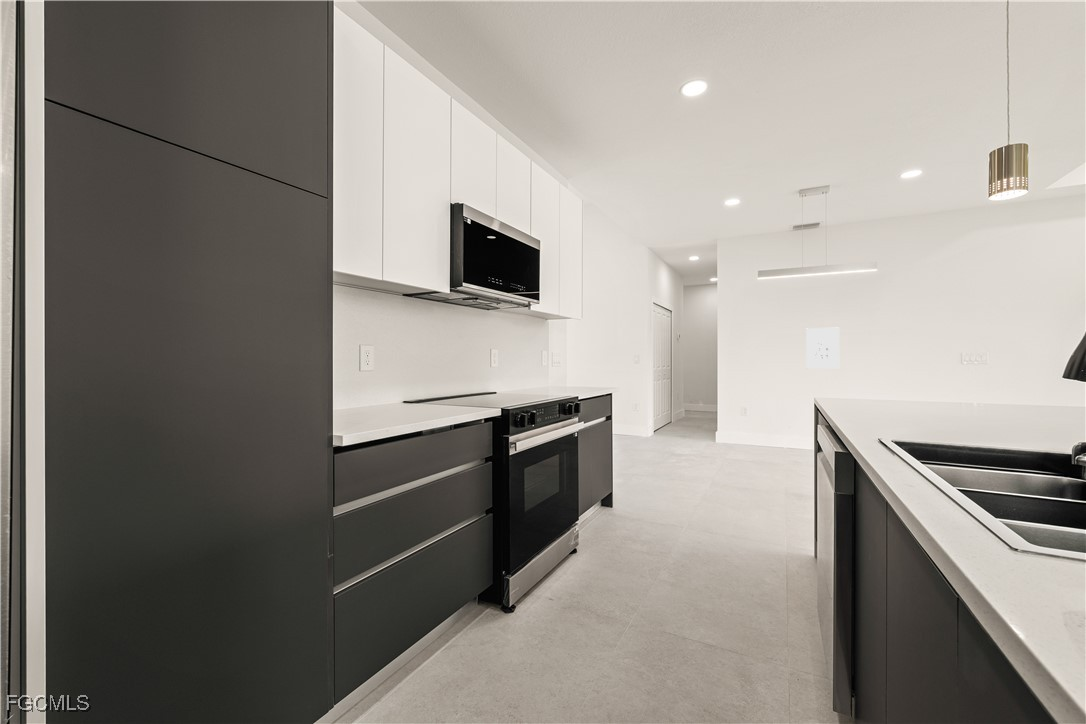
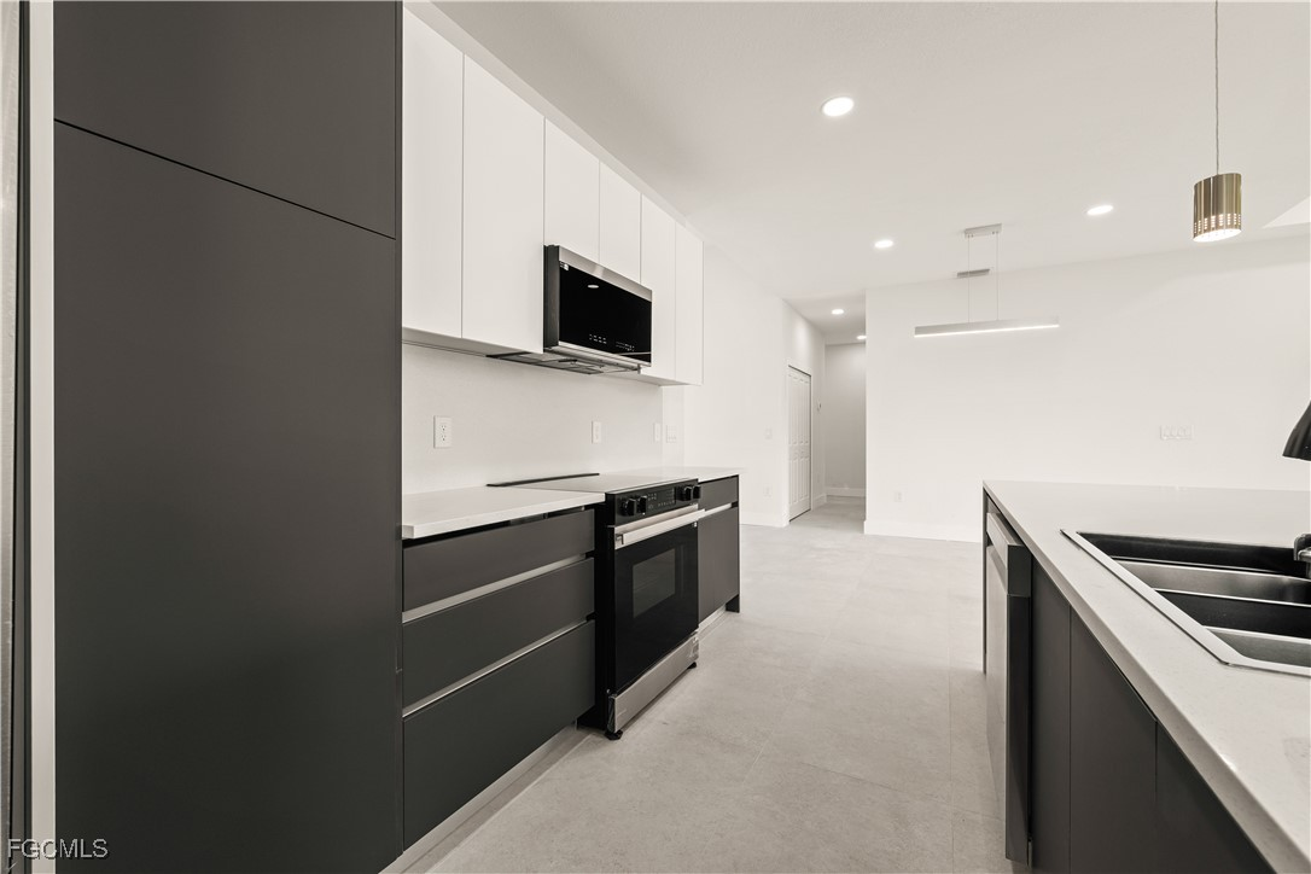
- wall art (822, 348)
